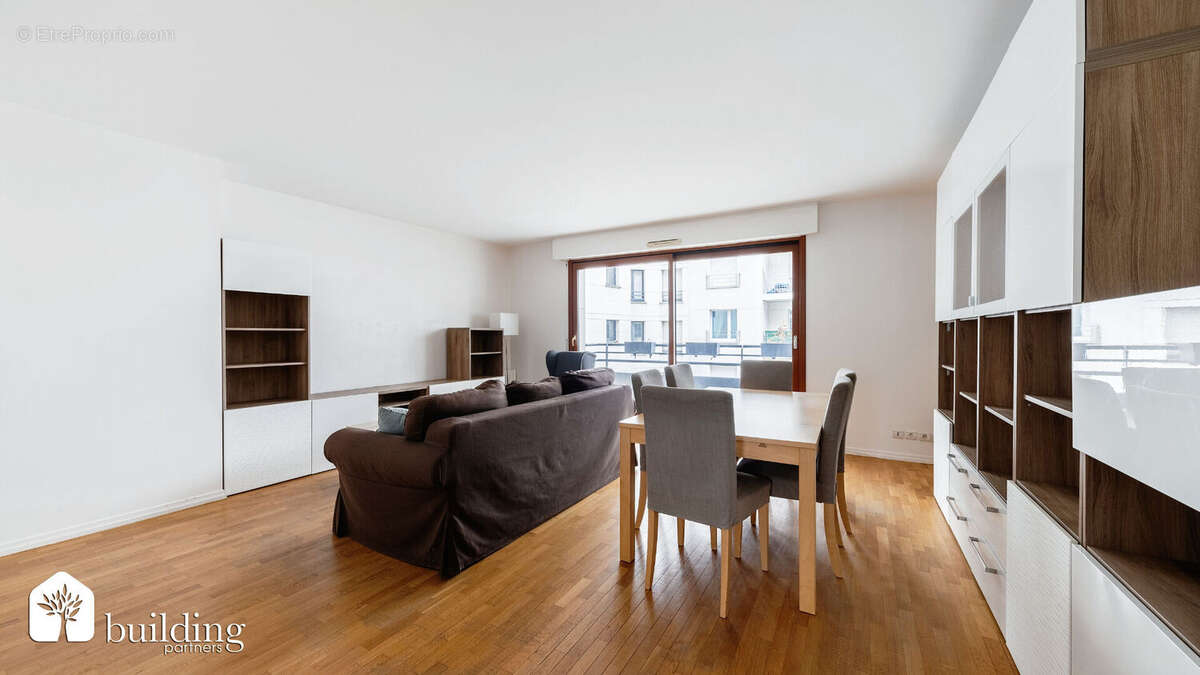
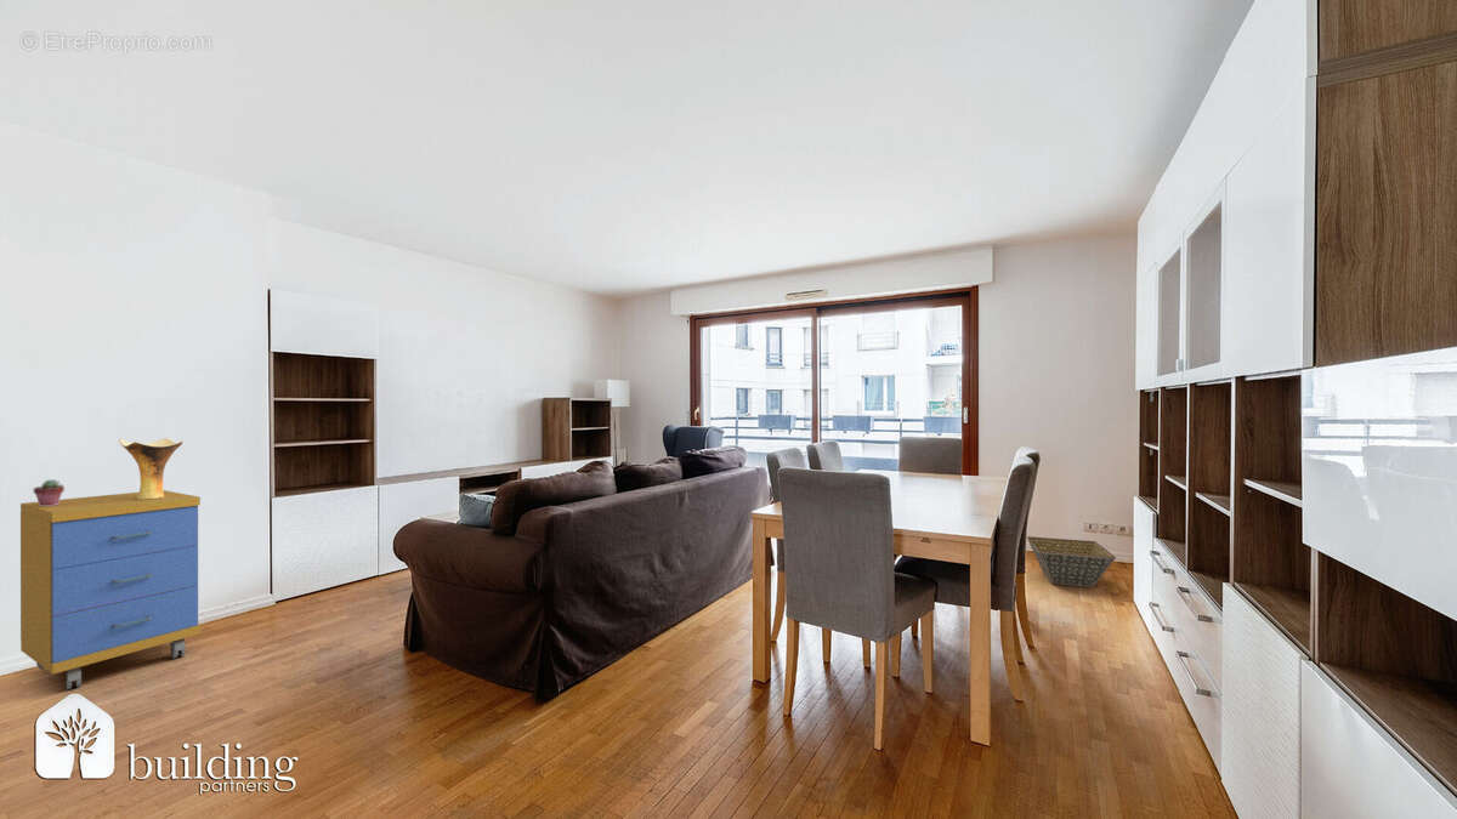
+ potted succulent (49, 491)
+ storage cabinet (113, 581)
+ vase (152, 467)
+ basket (1067, 563)
